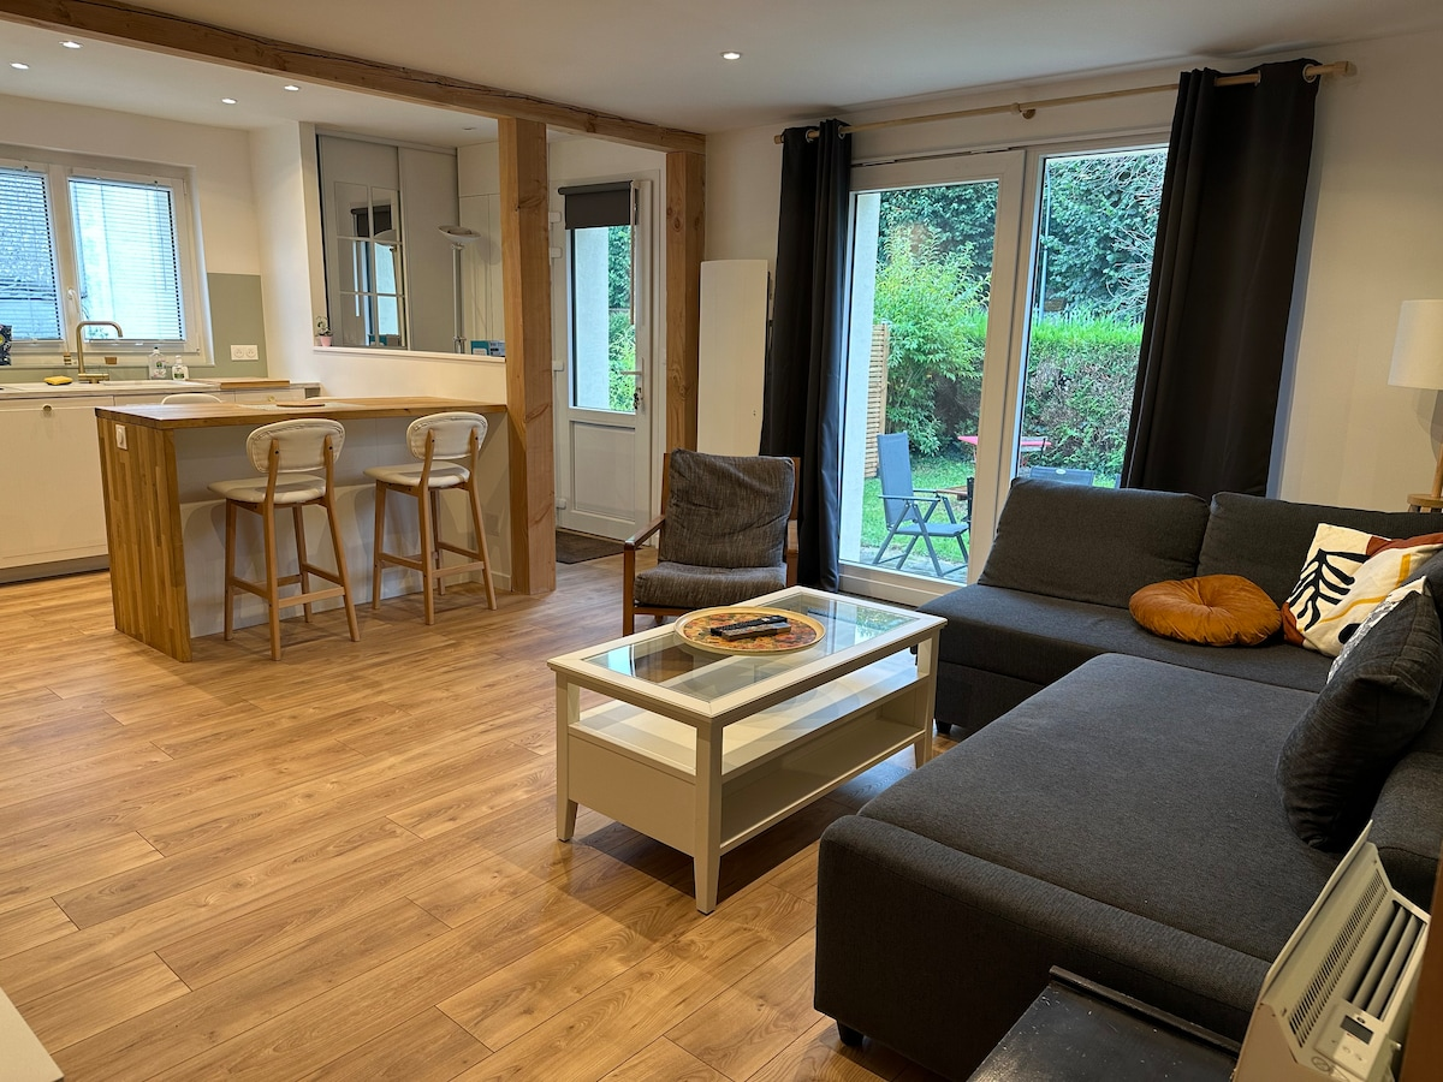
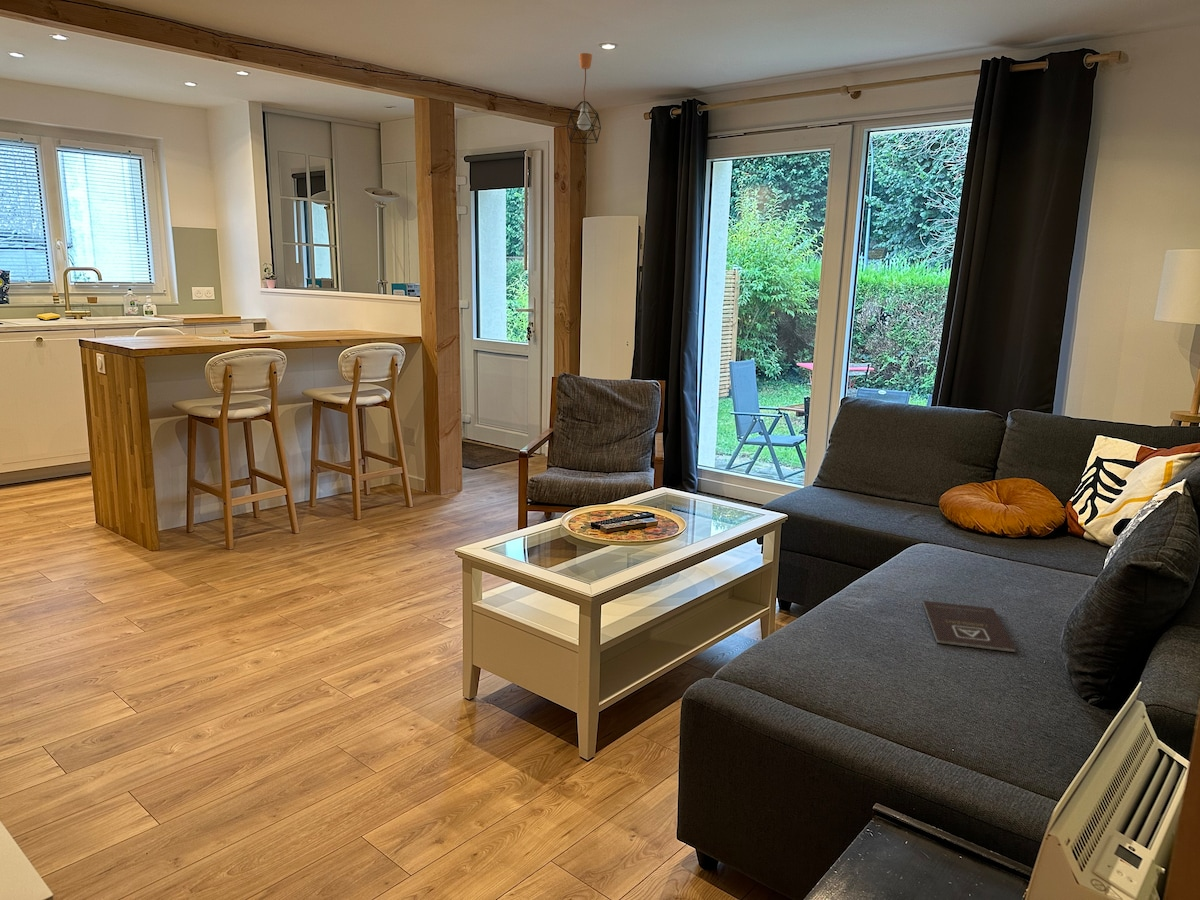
+ pendant light (584, 98)
+ book (966, 624)
